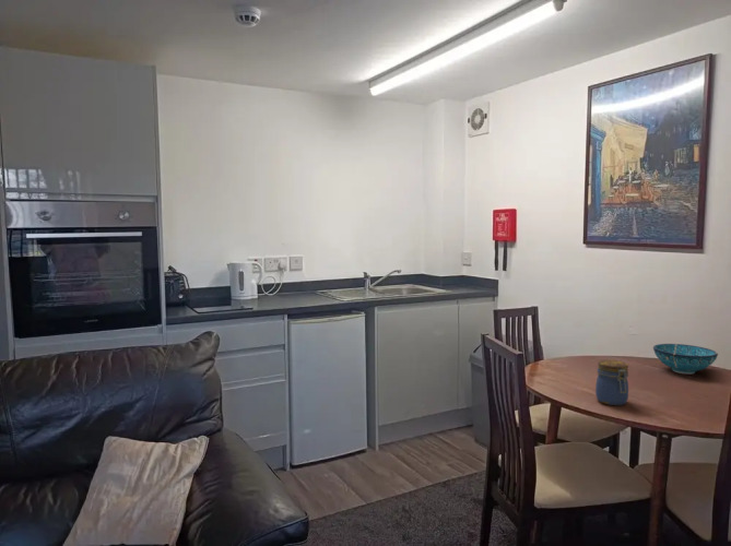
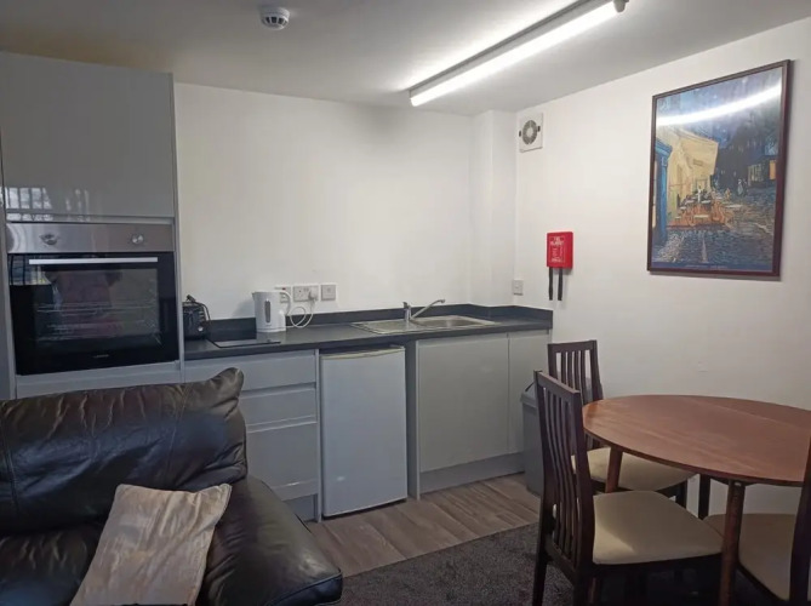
- jar (613, 381)
- bowl (684, 360)
